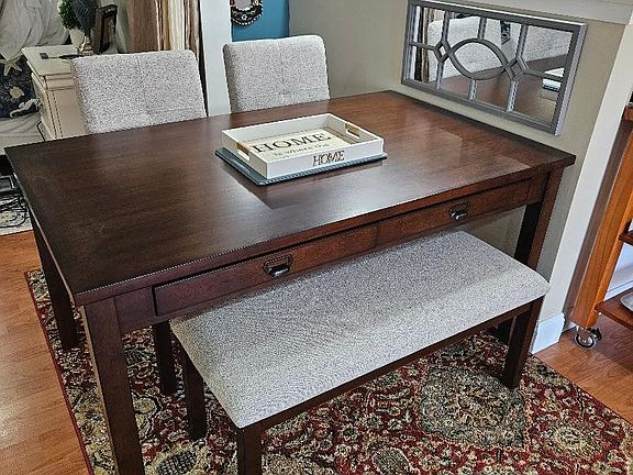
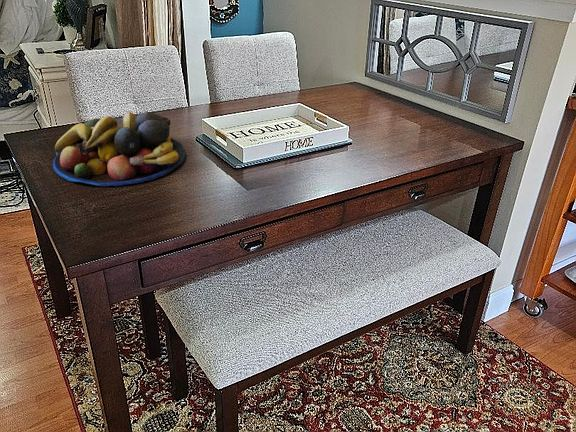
+ fruit bowl (117, 137)
